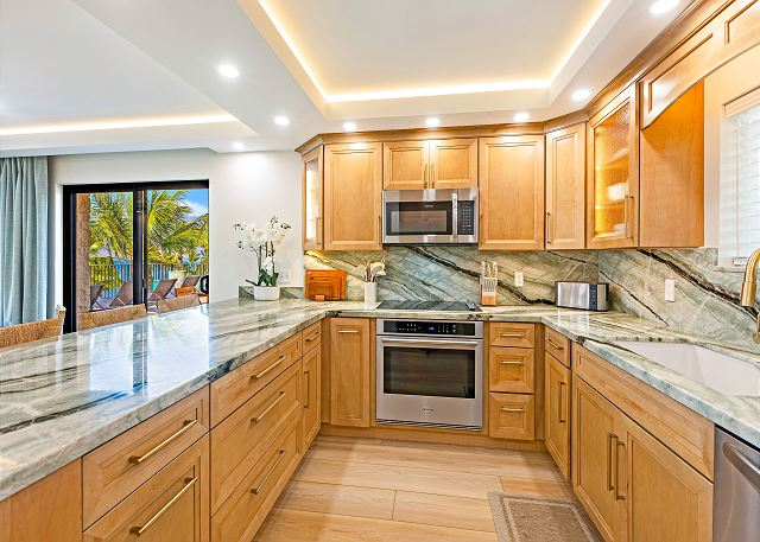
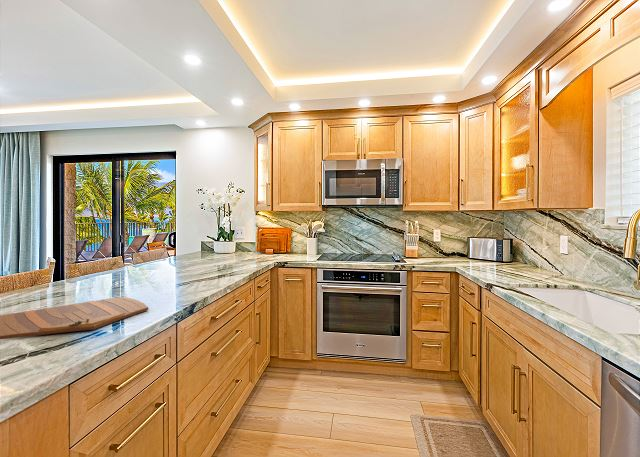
+ cutting board (75, 314)
